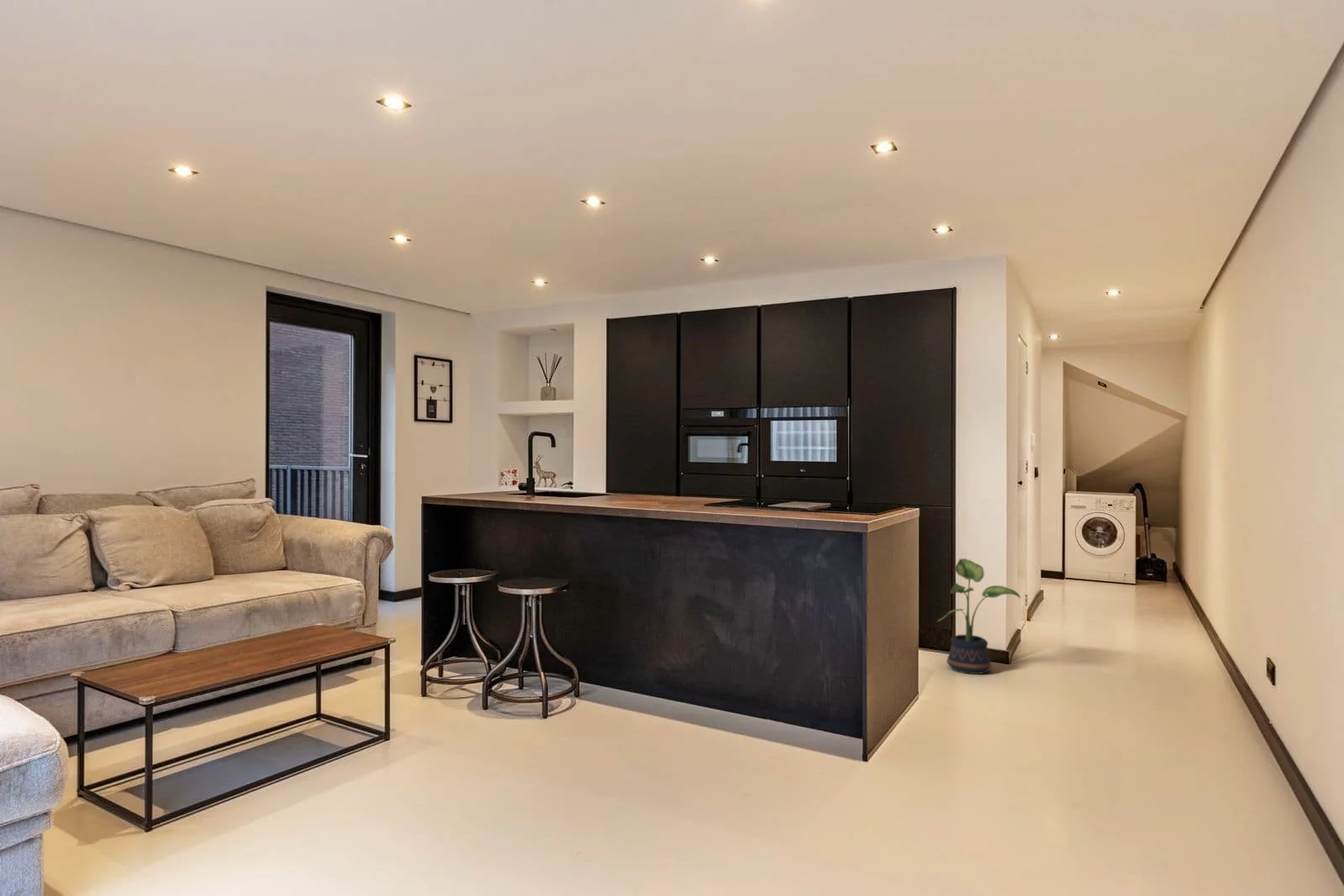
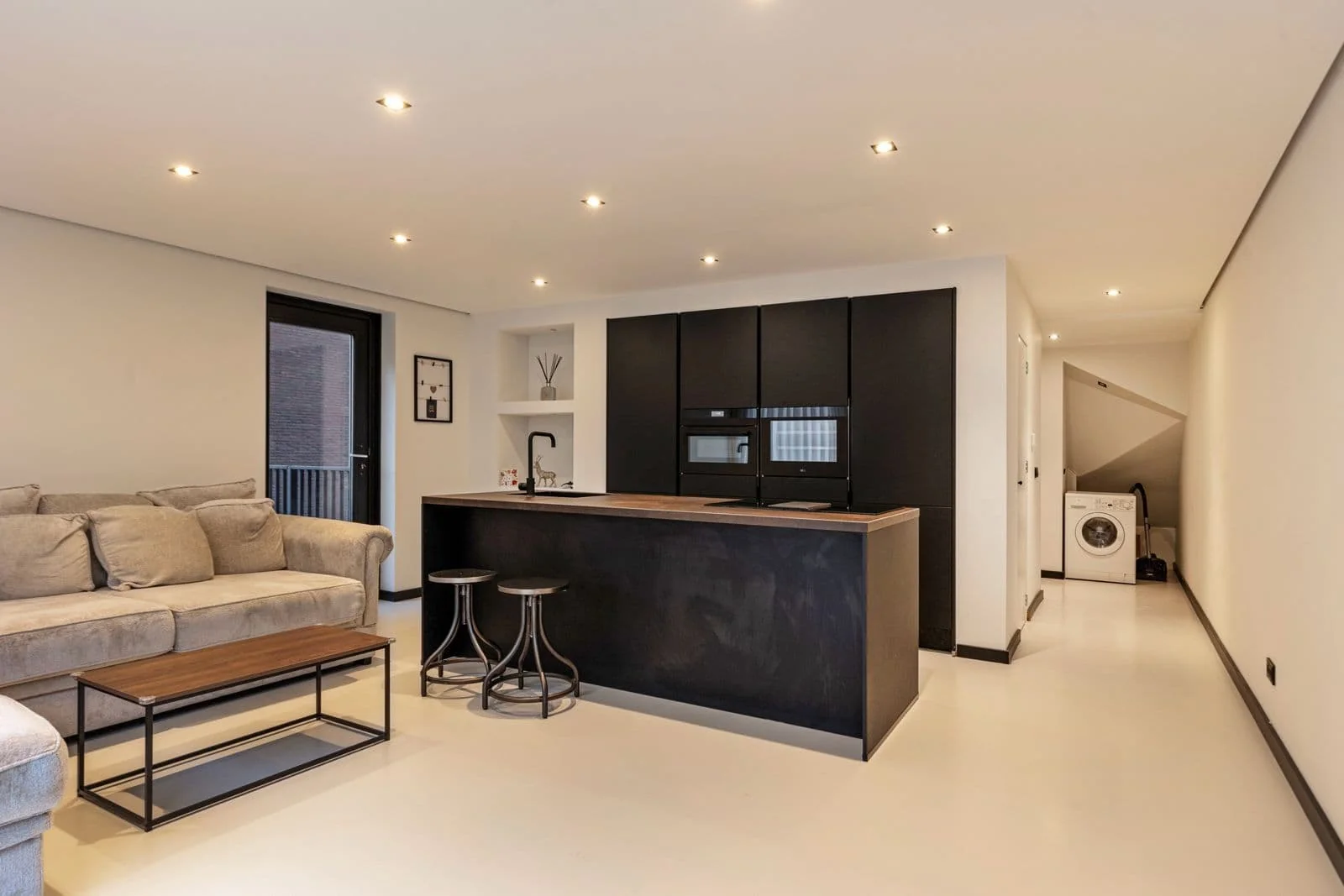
- potted plant (974, 615)
